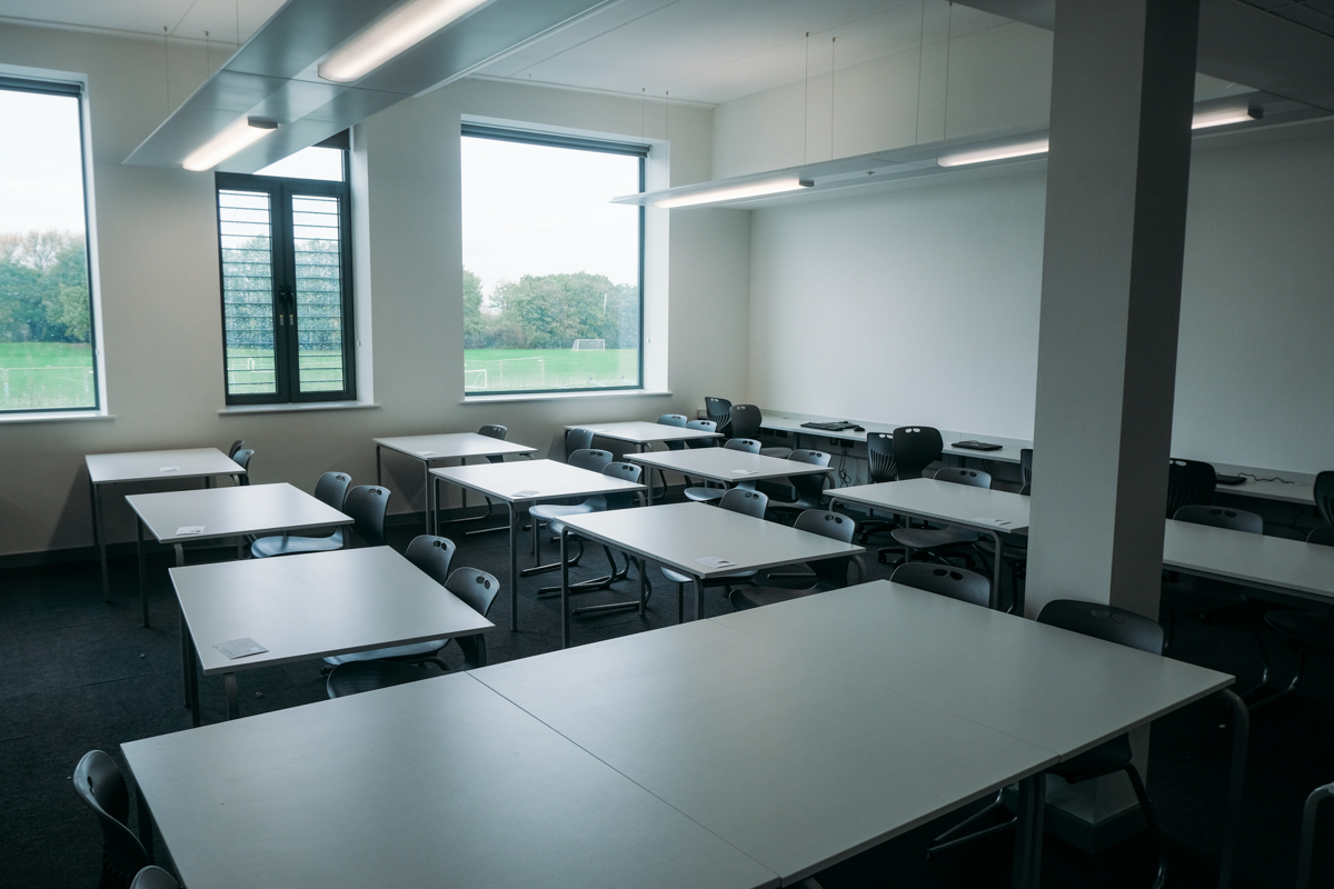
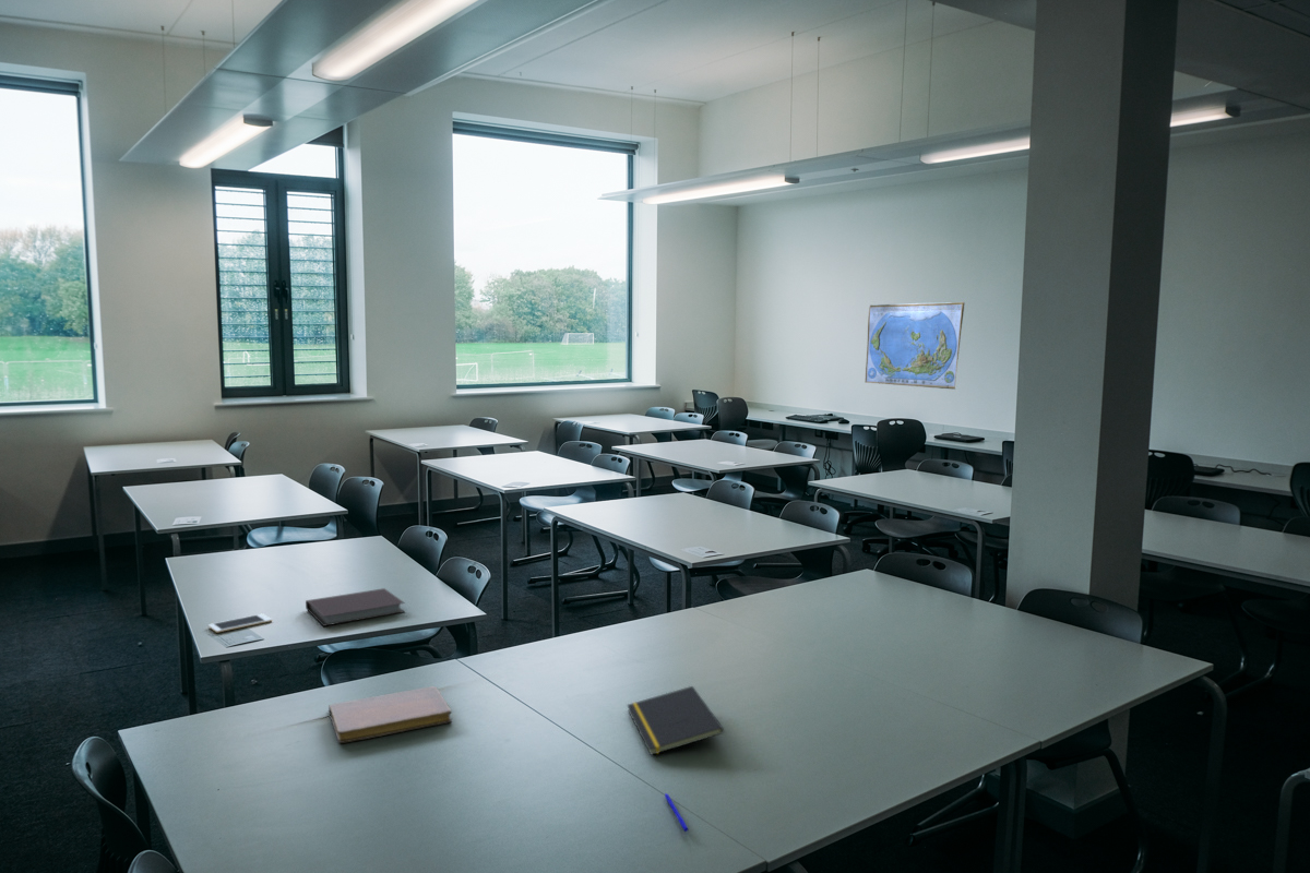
+ notebook (355, 606)
+ notepad (672, 718)
+ world map (910, 345)
+ pen (675, 810)
+ cell phone (240, 622)
+ notebook (390, 711)
